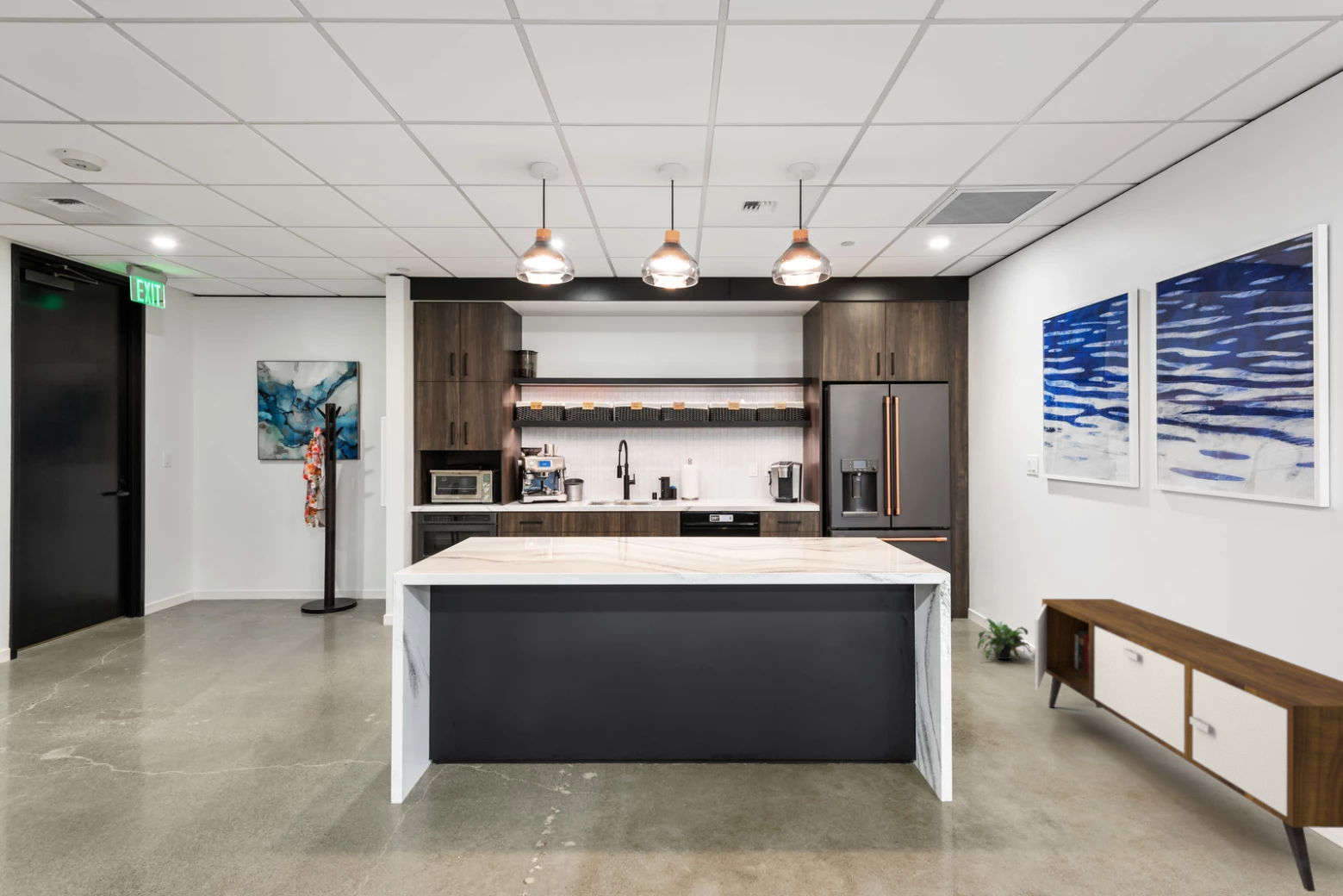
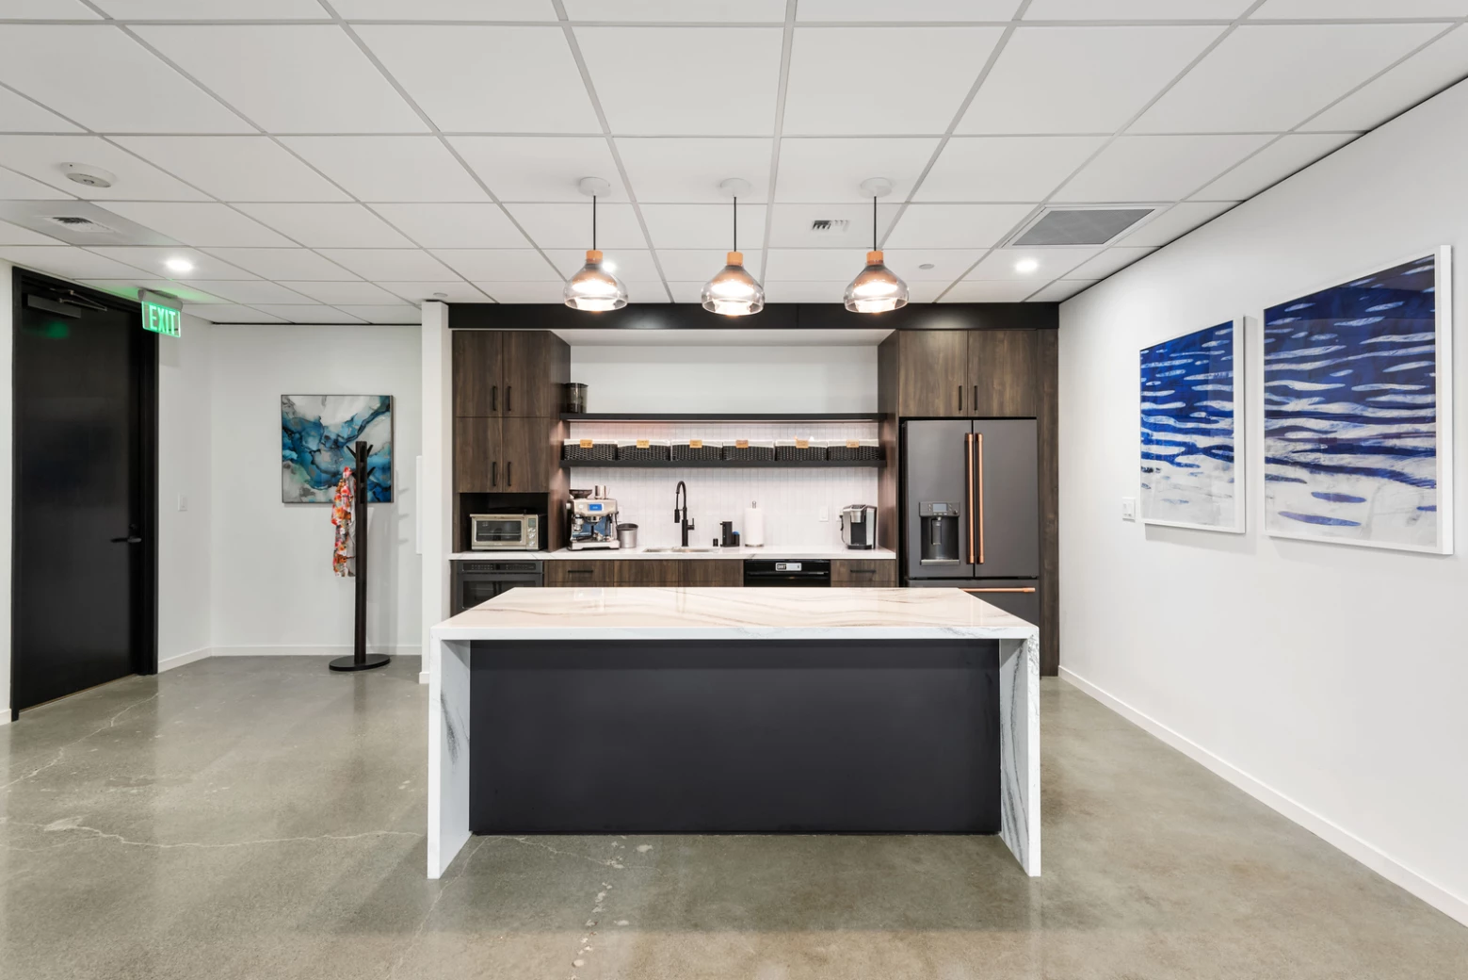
- media console (1149, 706)
- potted plant (999, 638)
